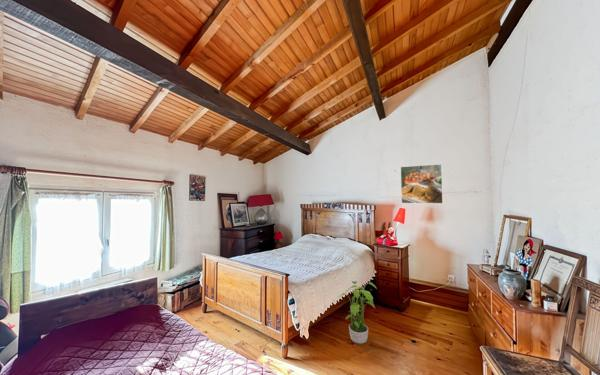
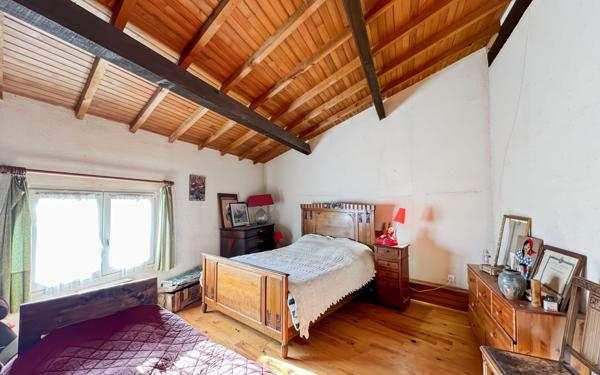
- potted plant (361, 312)
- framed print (420, 184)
